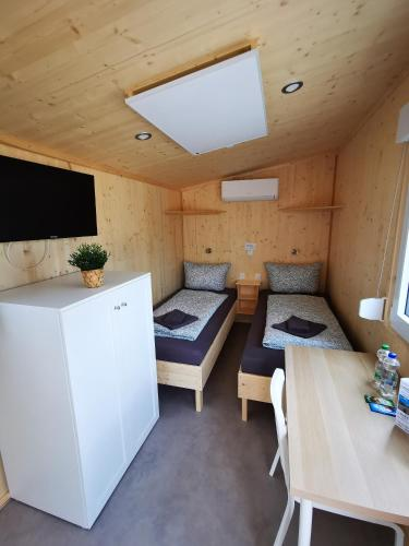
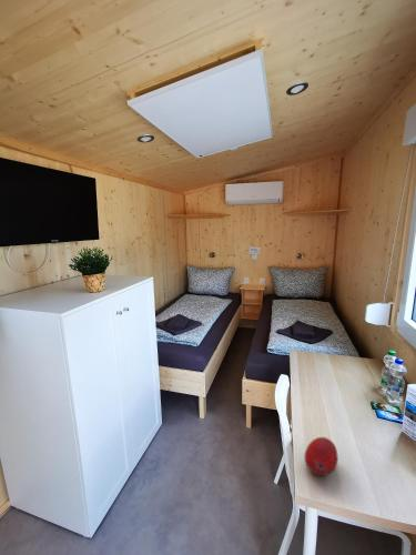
+ fruit (321, 454)
